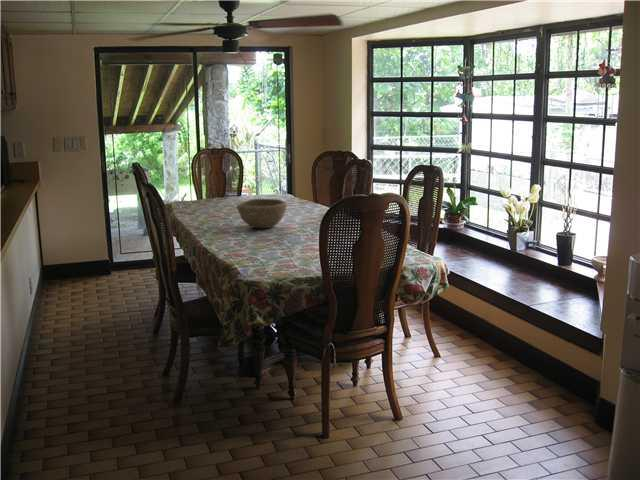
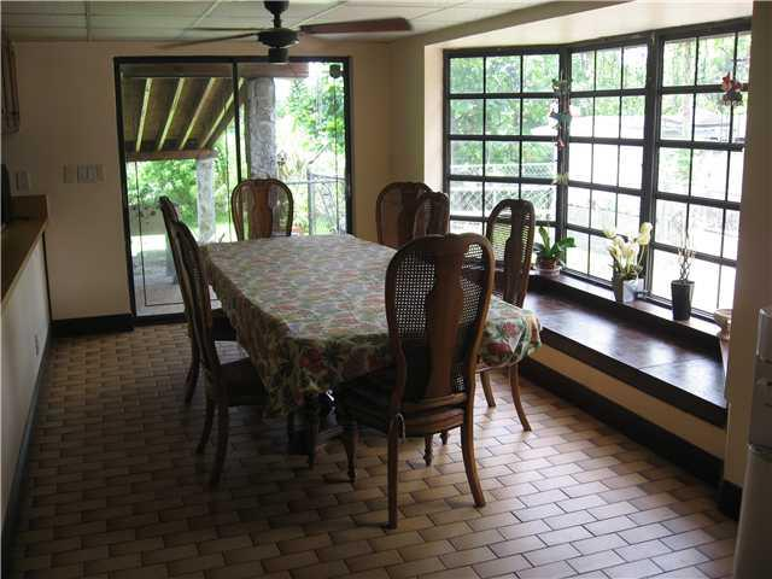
- bowl (262, 214)
